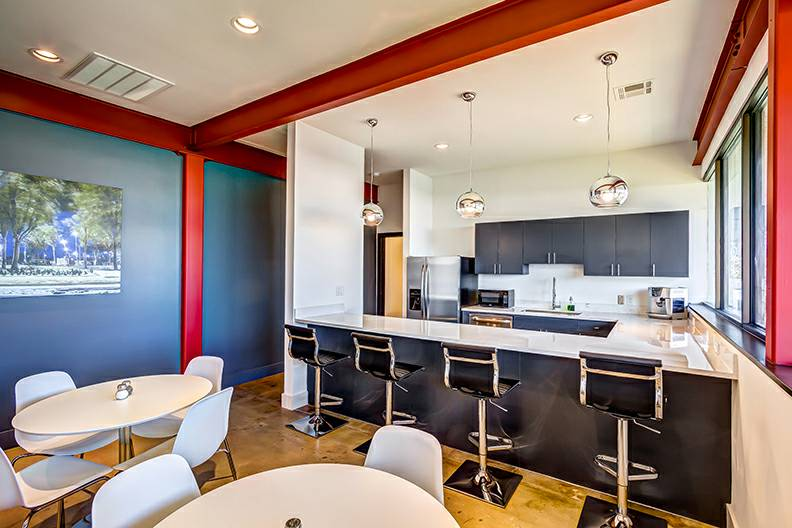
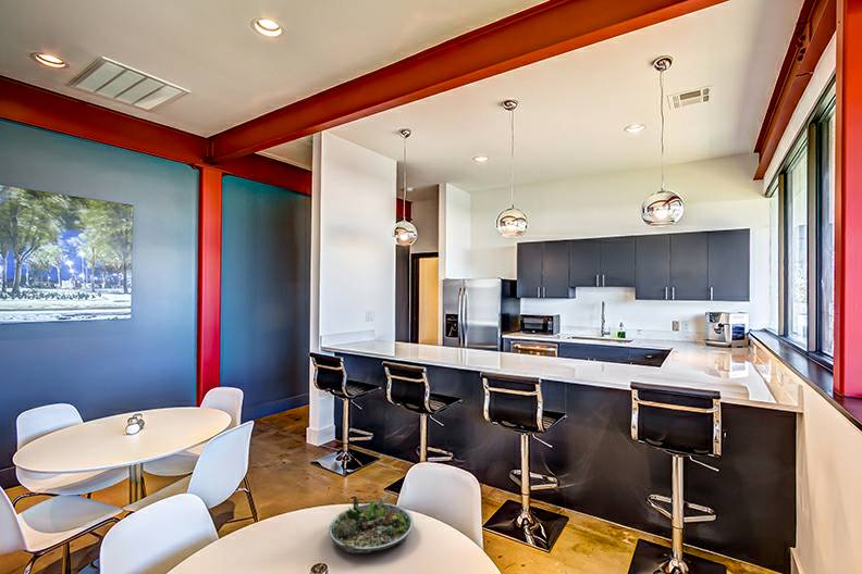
+ succulent planter (371, 516)
